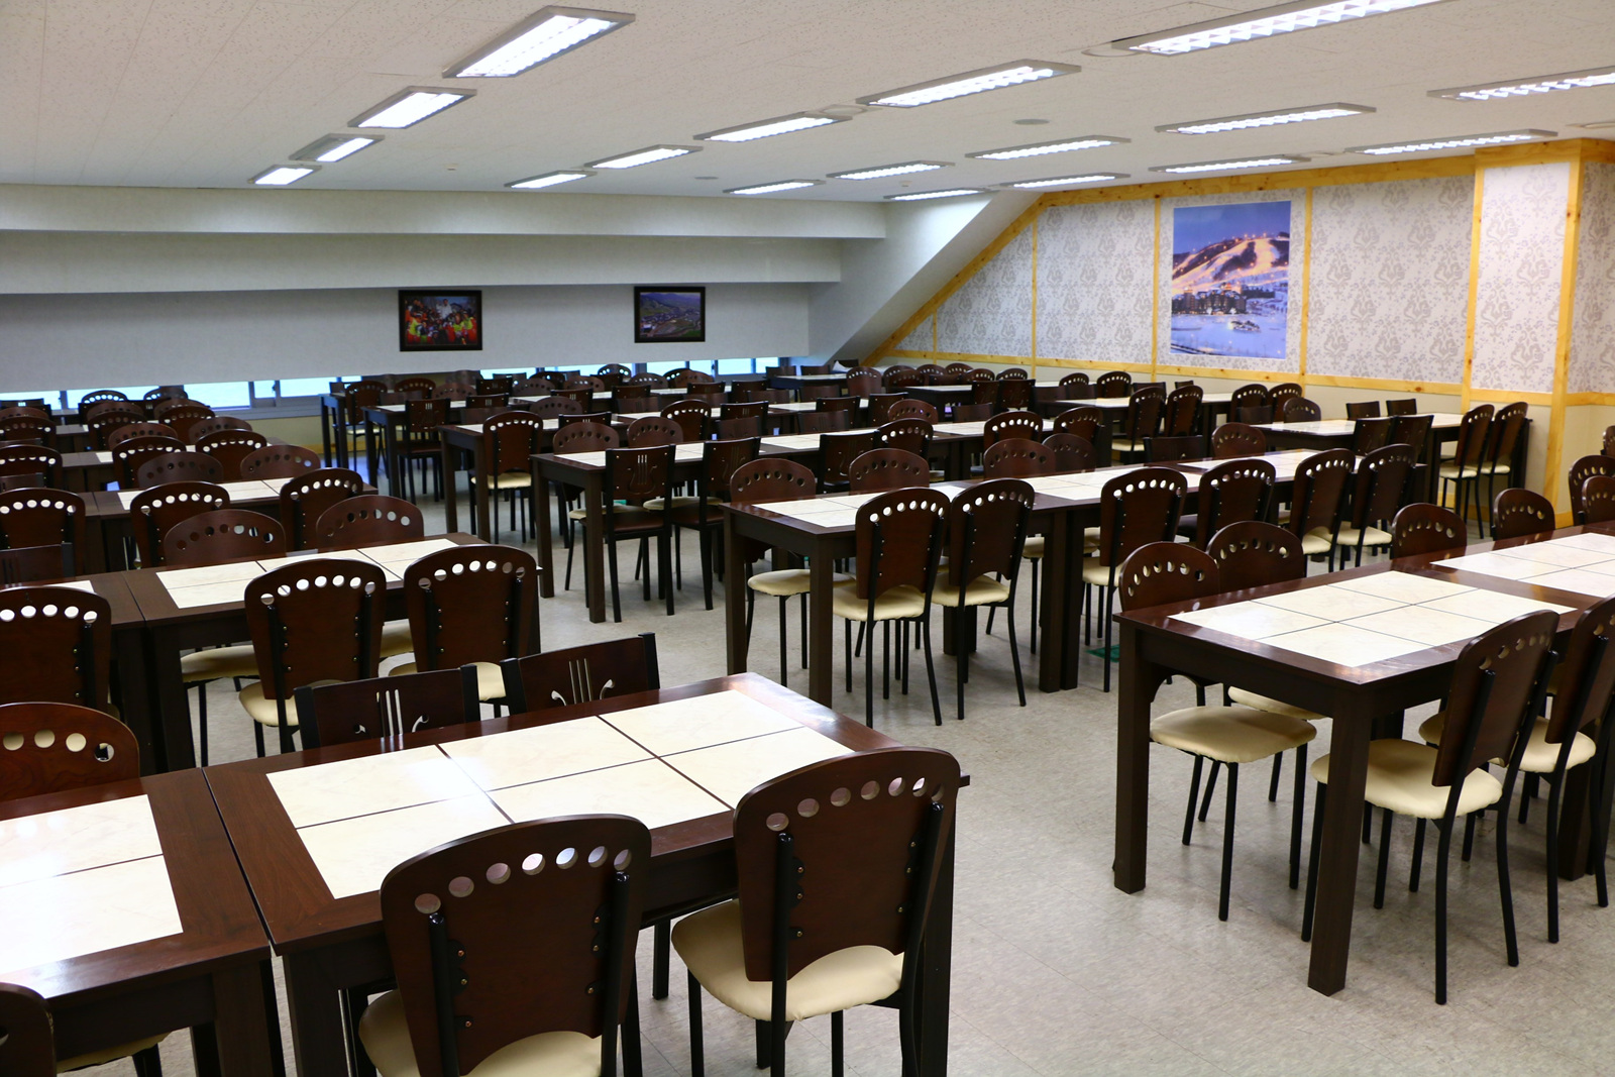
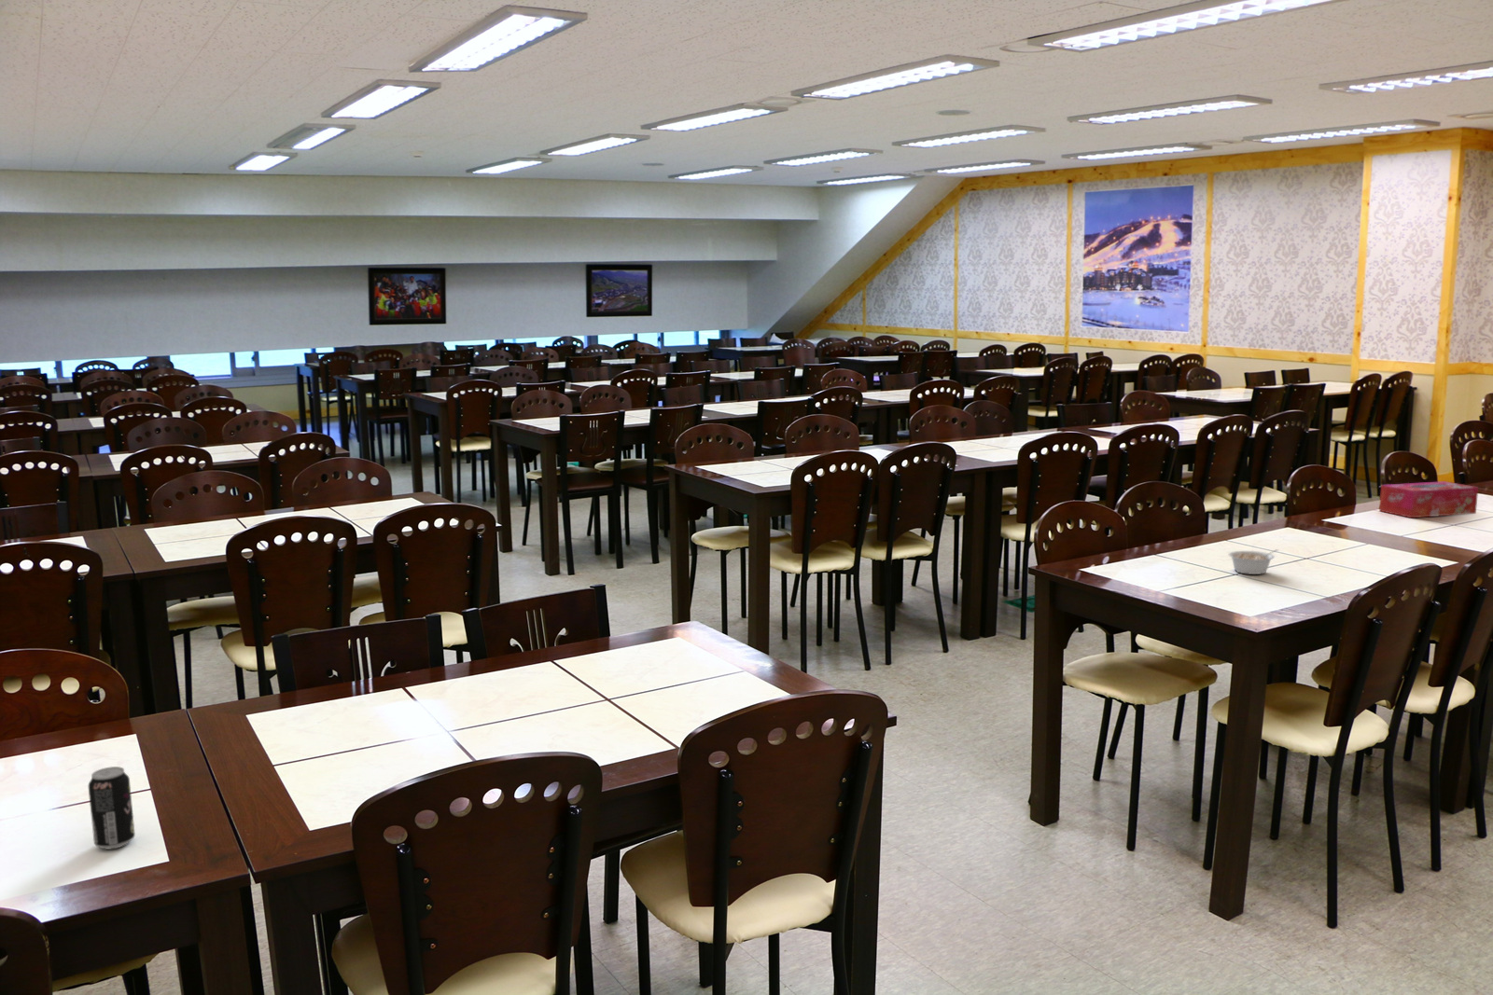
+ legume (1251, 561)
+ beverage can (111, 807)
+ tissue box (1427, 499)
